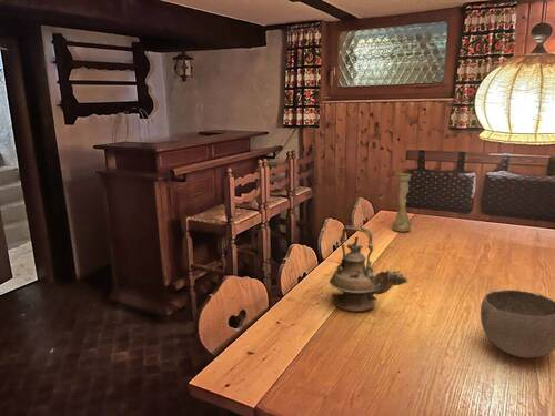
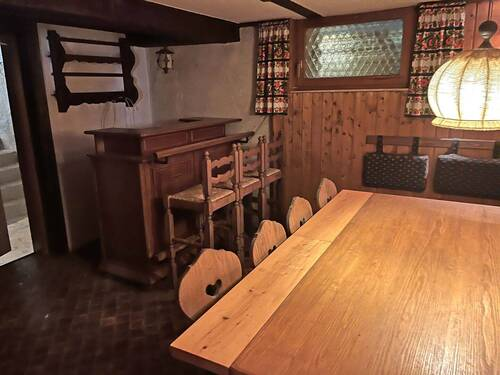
- teapot (369, 268)
- vase (402, 202)
- bowl (519, 325)
